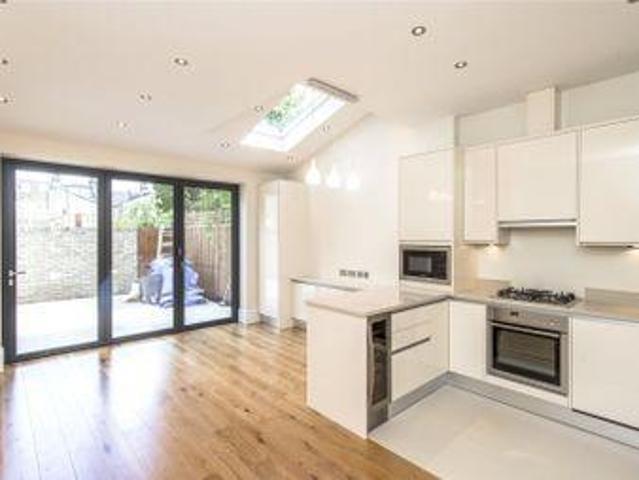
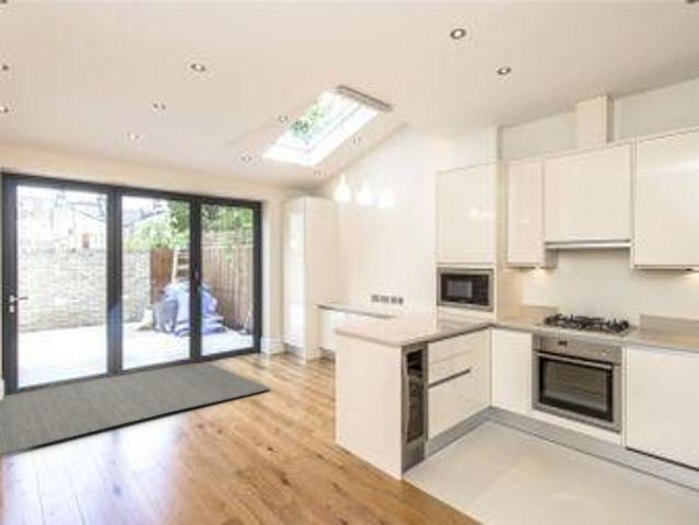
+ rug (128, 394)
